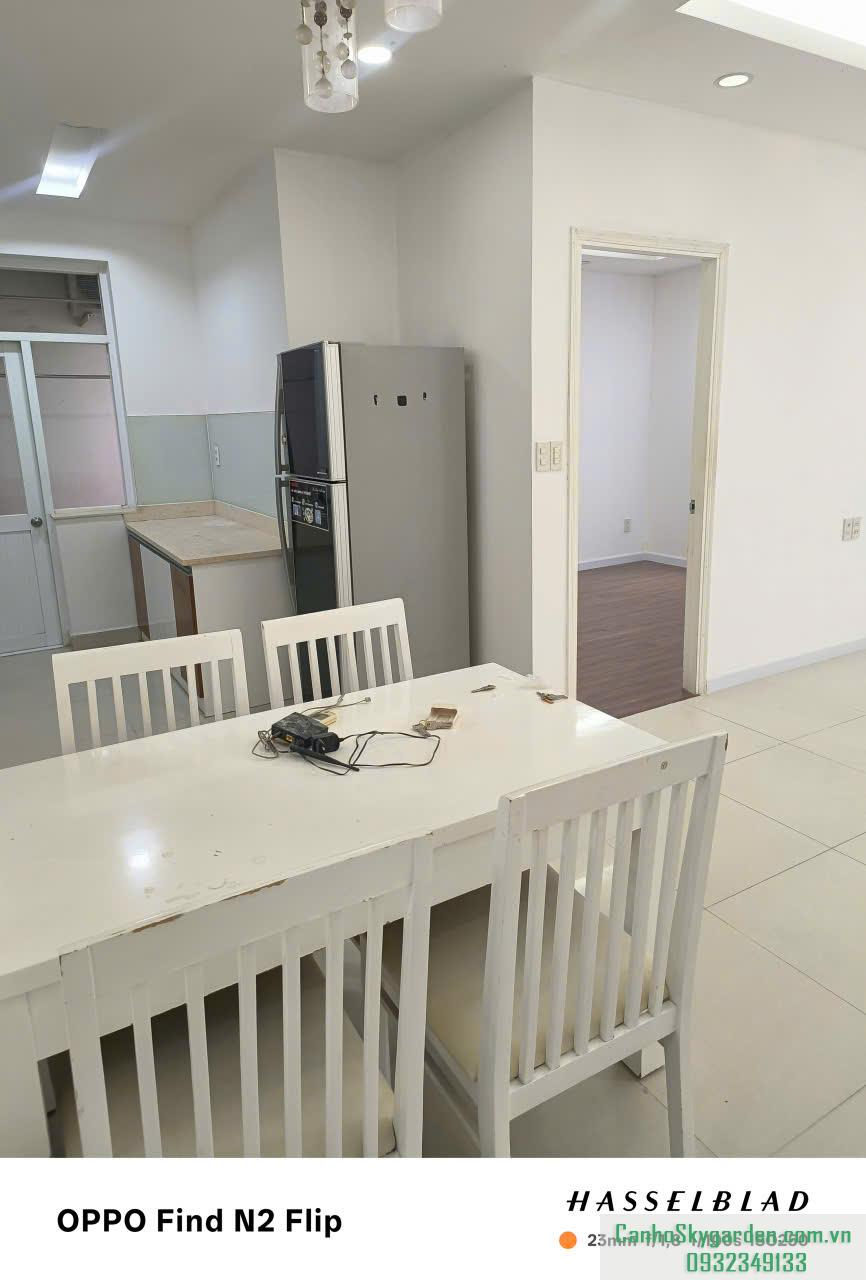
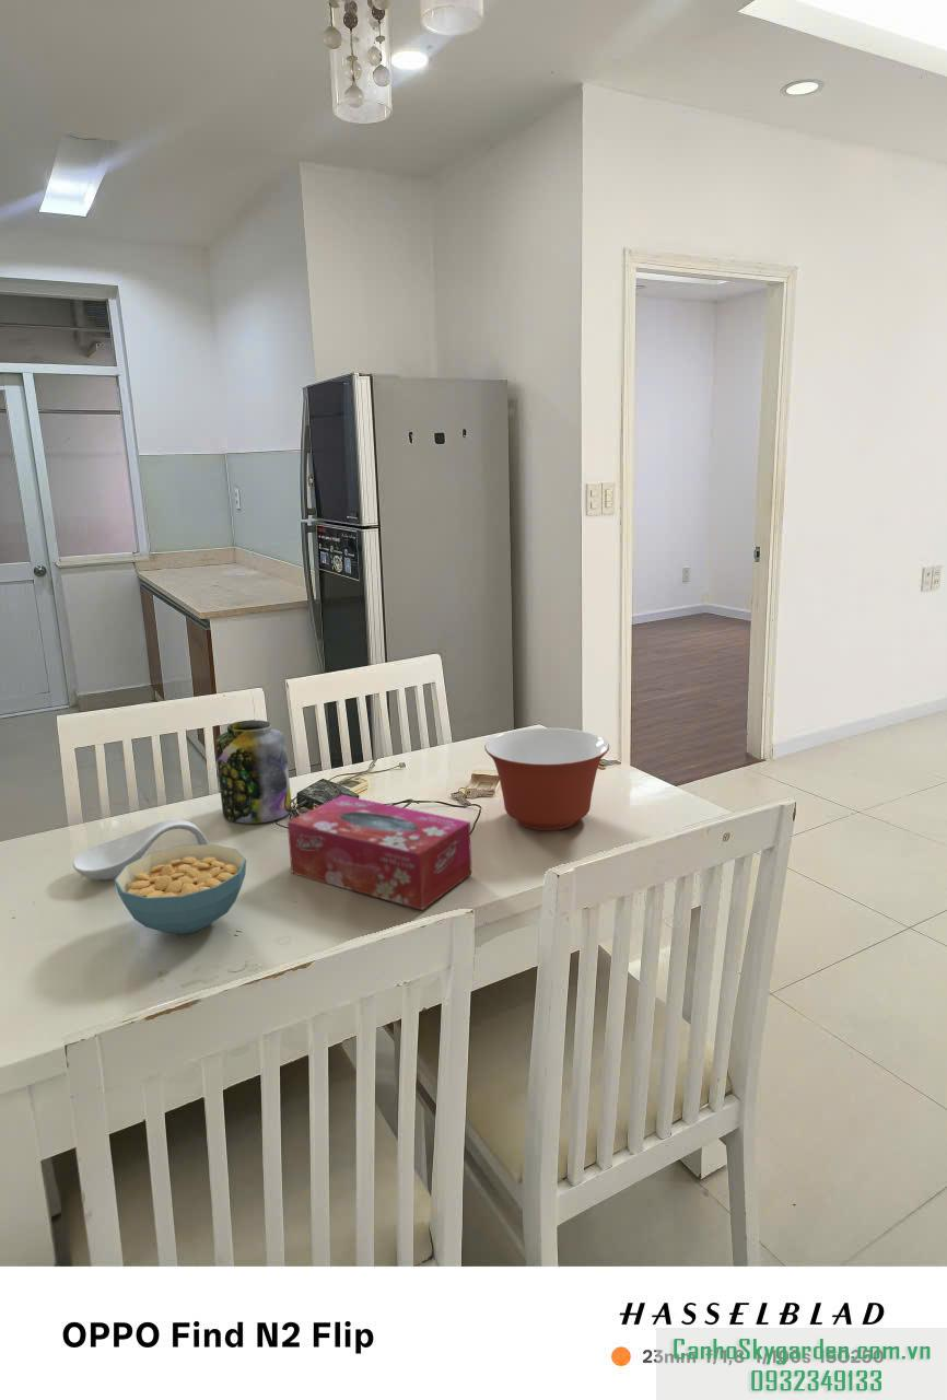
+ cereal bowl (185, 897)
+ spoon rest (141, 847)
+ tissue box (378, 848)
+ mixing bowl (547, 782)
+ jar (253, 769)
